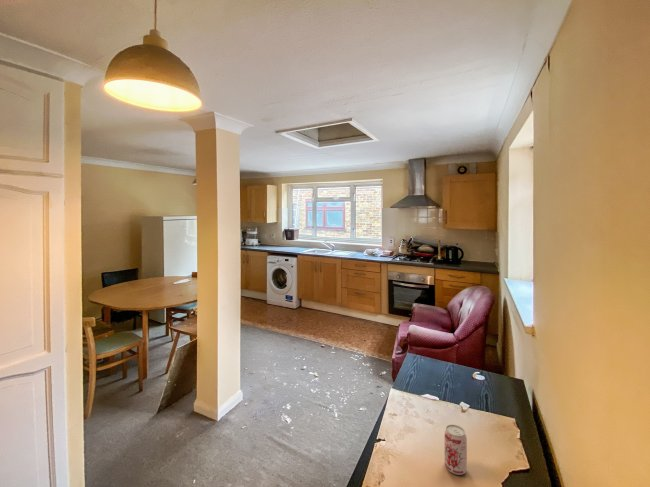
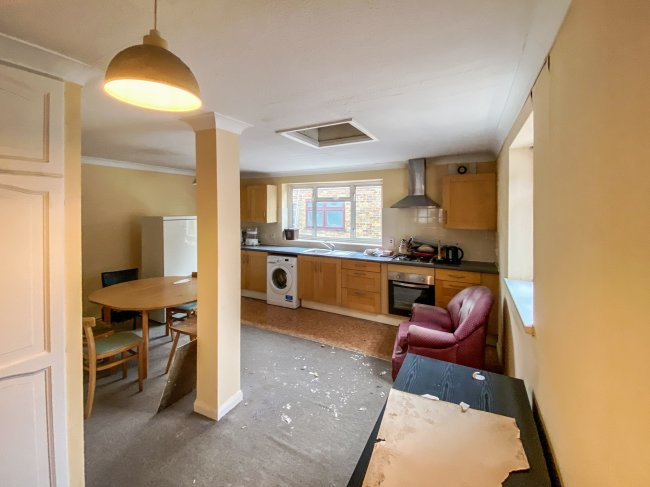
- beverage can (455, 448)
